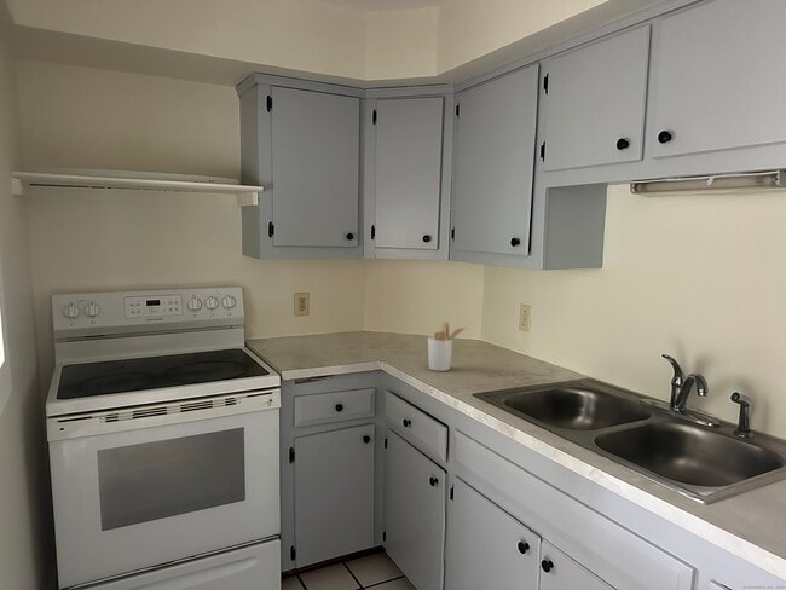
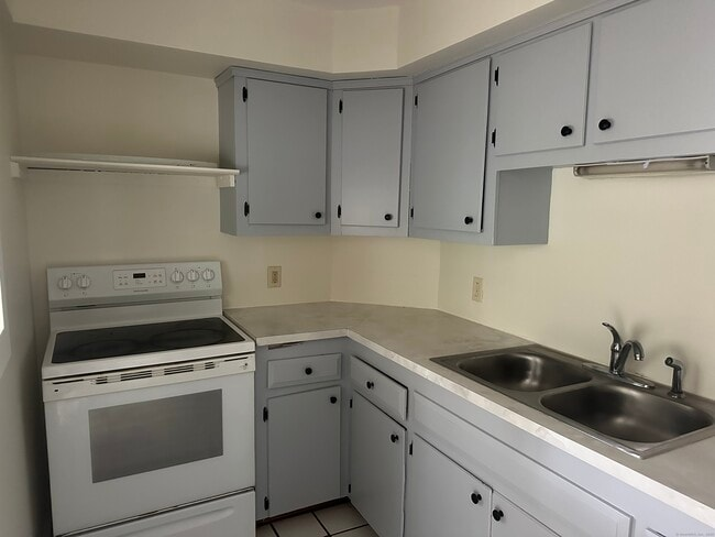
- utensil holder (446, 346)
